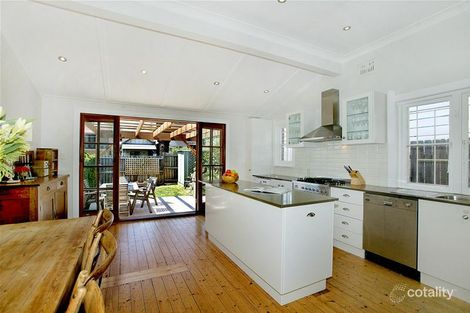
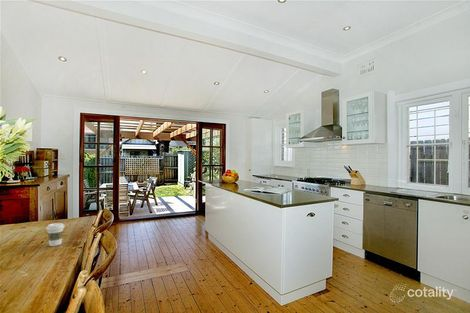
+ coffee cup (55, 234)
